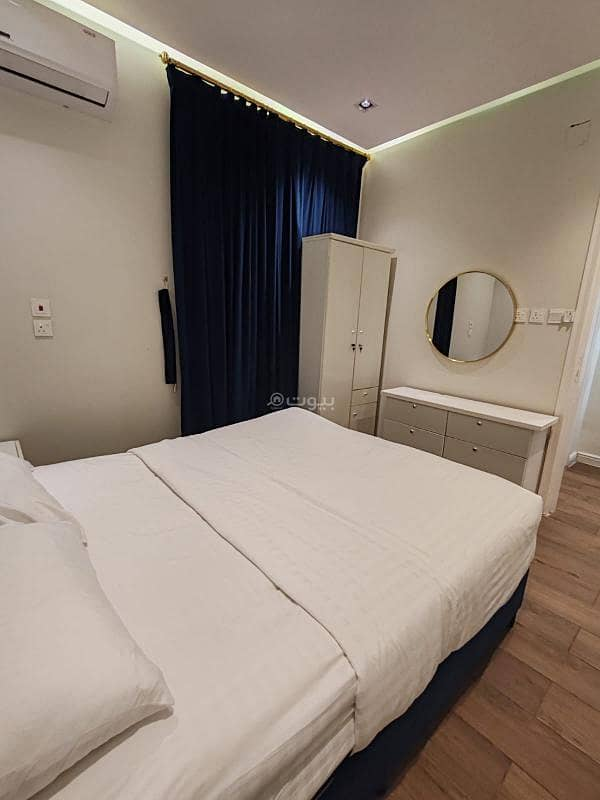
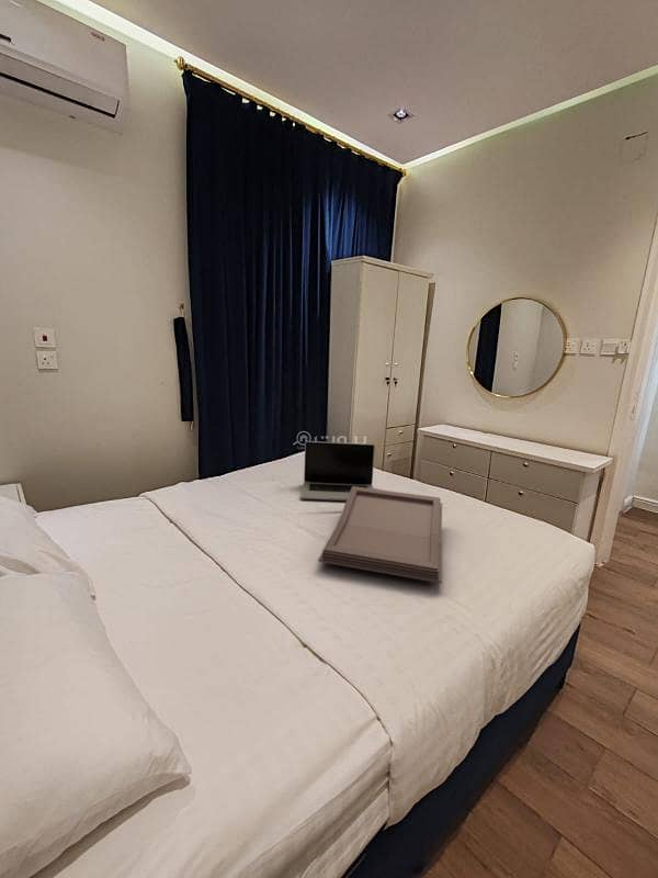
+ laptop (339, 471)
+ serving tray (387, 528)
